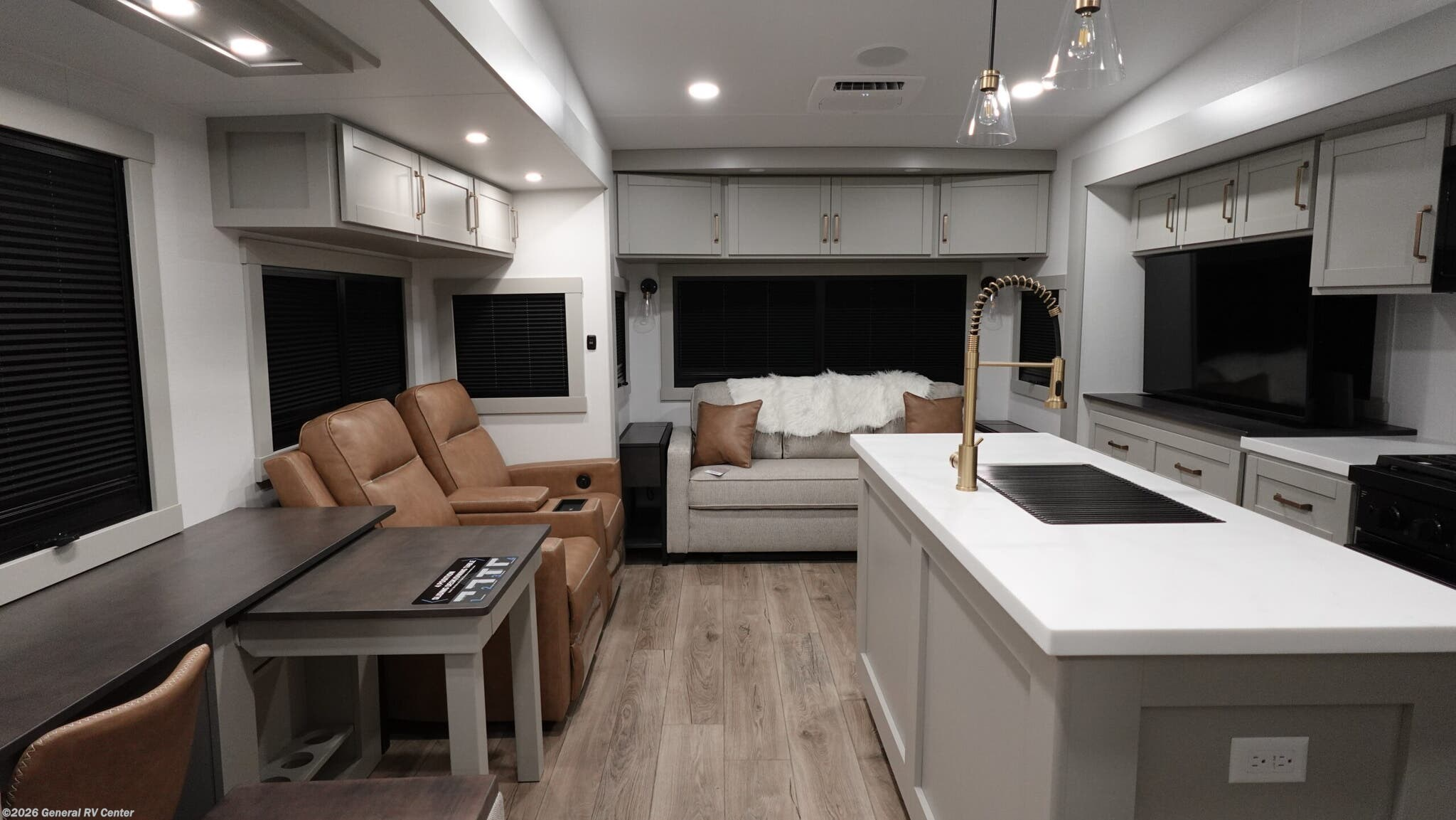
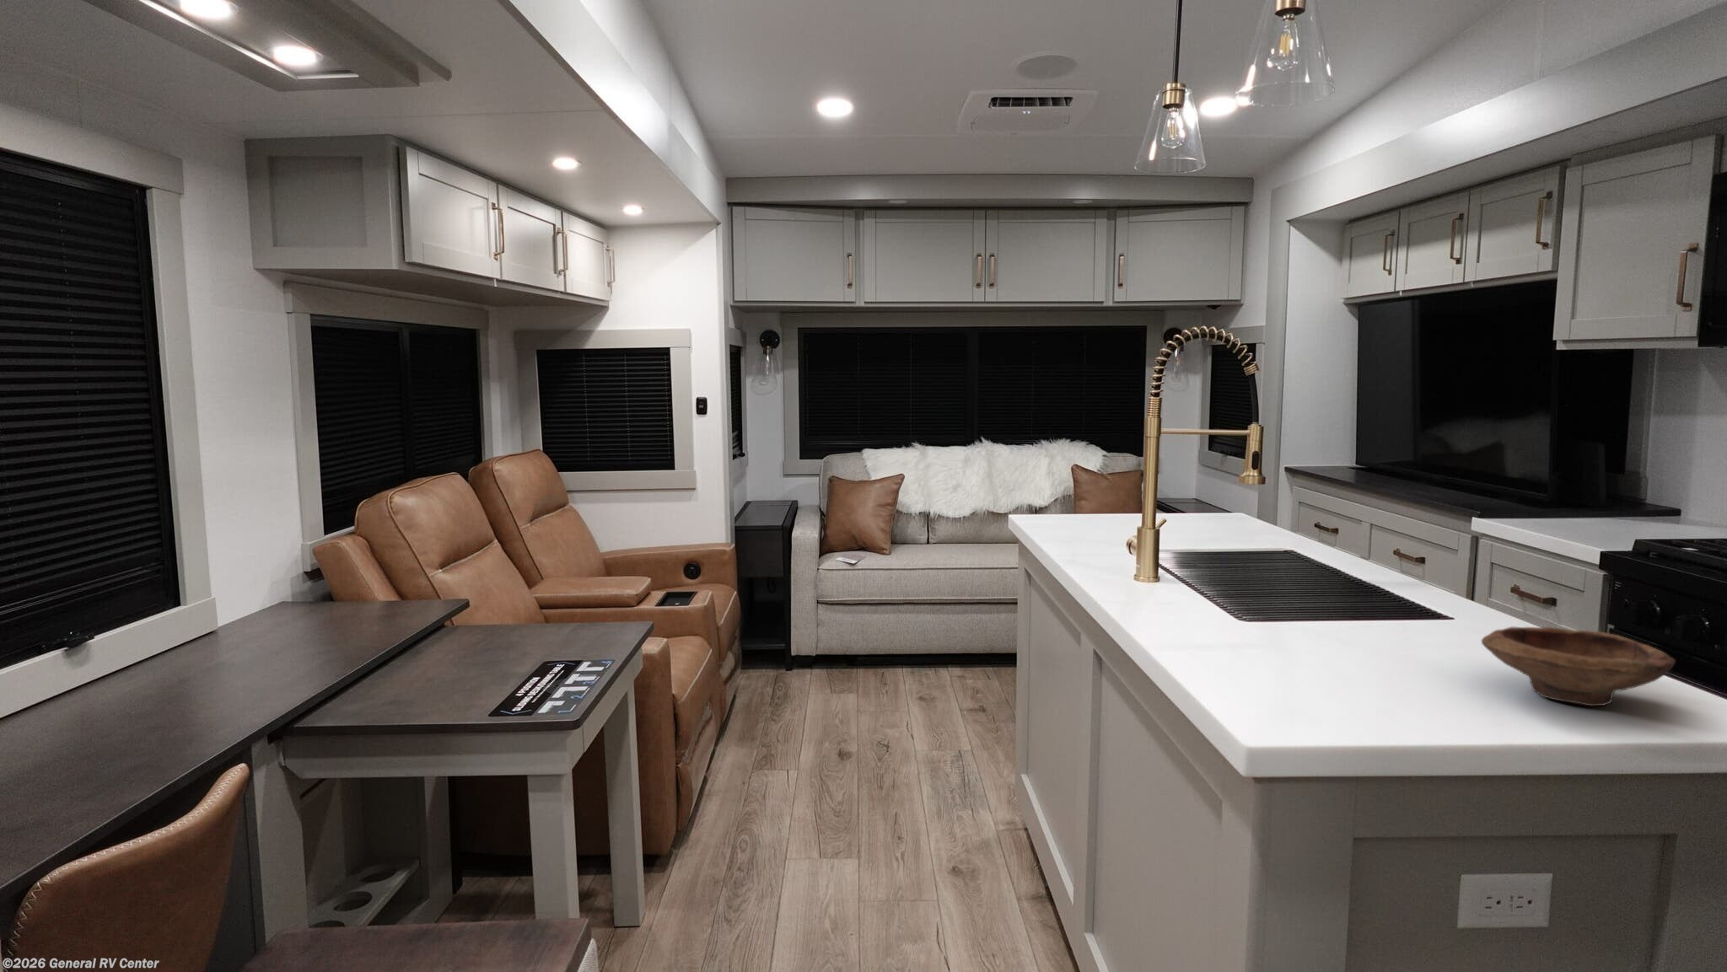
+ bowl (1570, 667)
